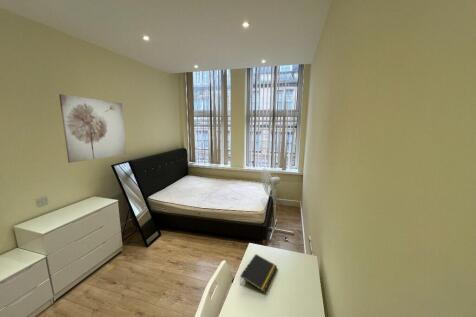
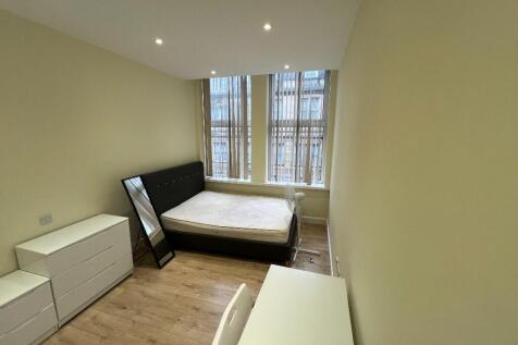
- wall art (98, 129)
- notepad (259, 271)
